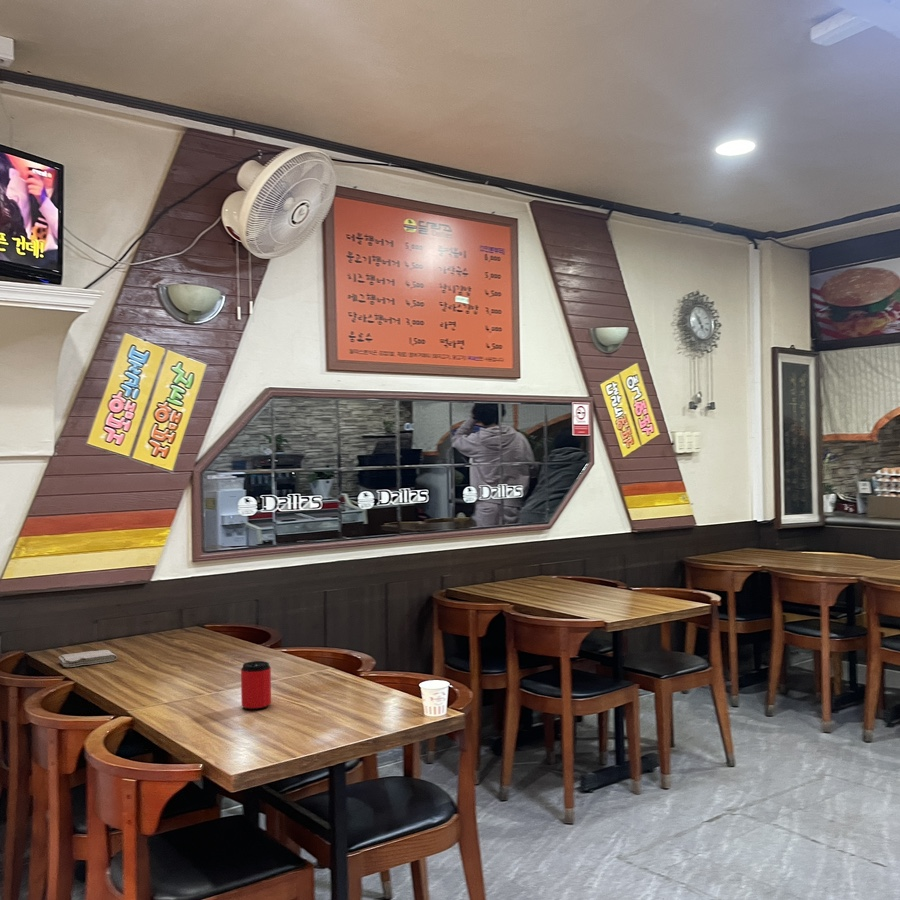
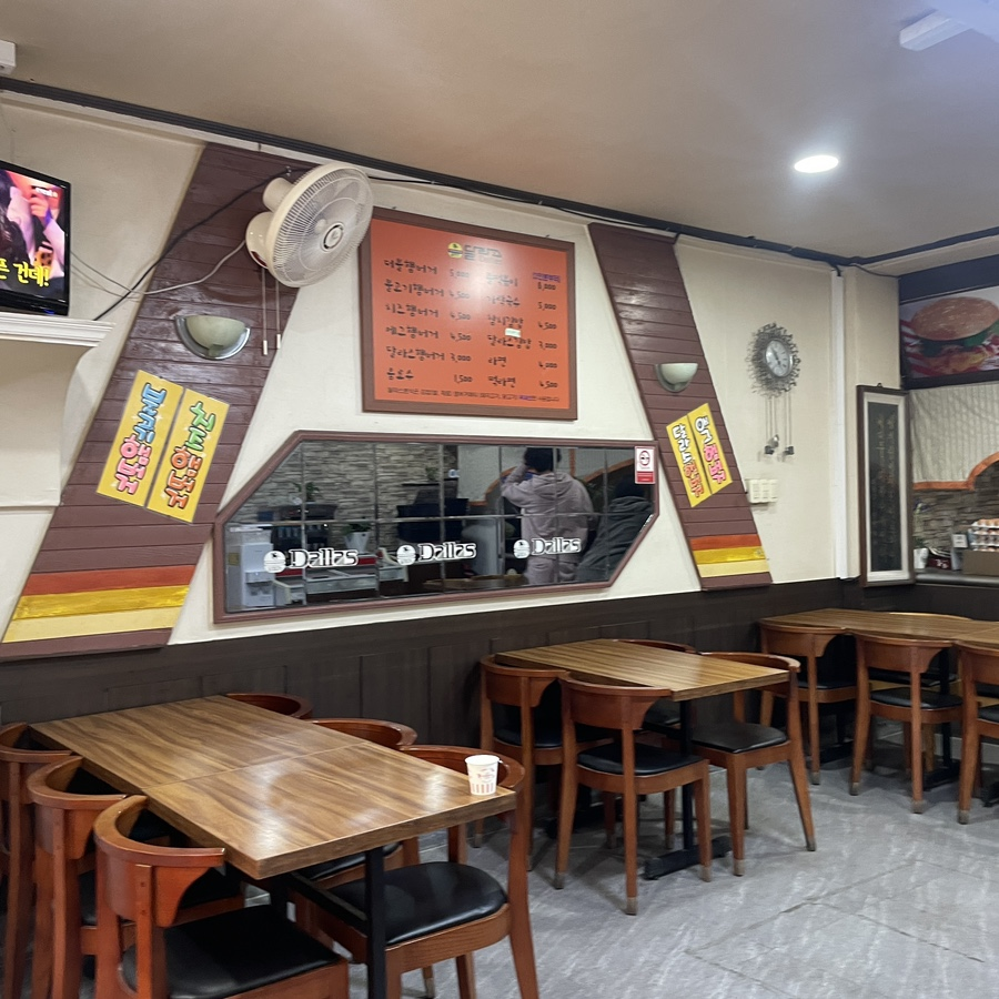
- can (256, 685)
- washcloth (87, 657)
